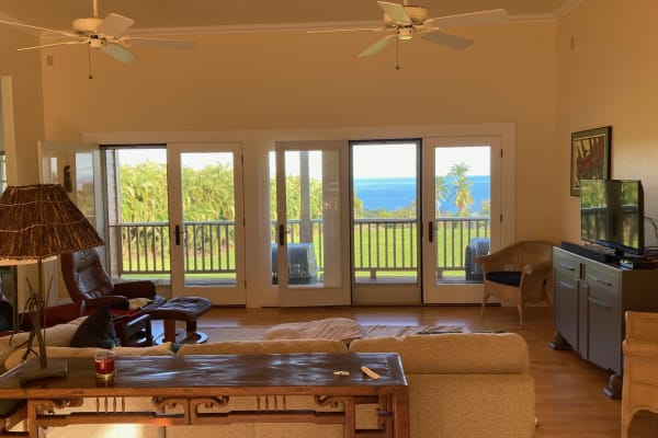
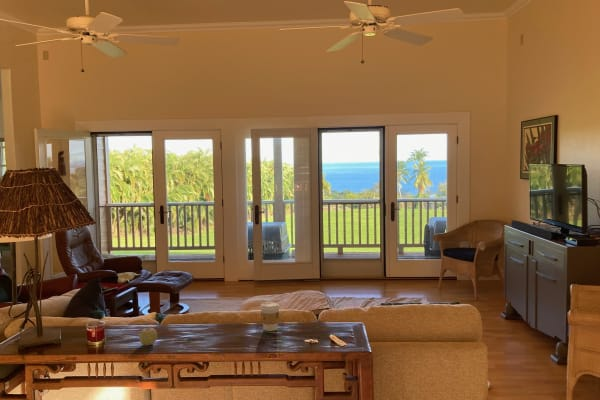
+ coffee cup (270, 316)
+ fruit (148, 335)
